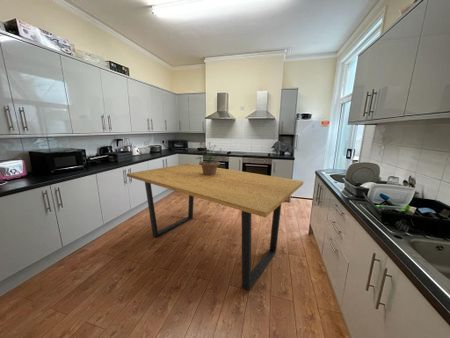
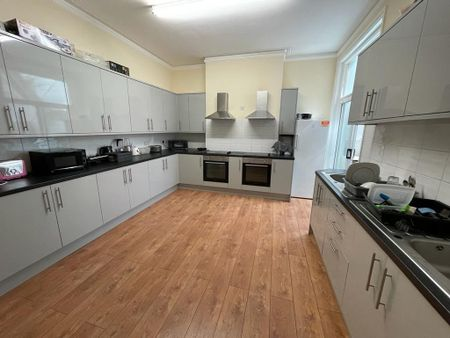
- potted plant (207, 157)
- dining table (214, 202)
